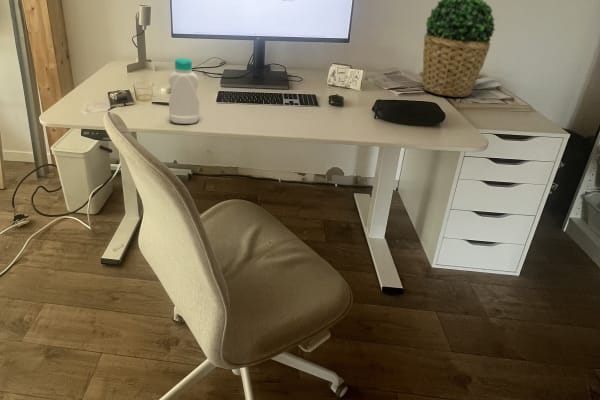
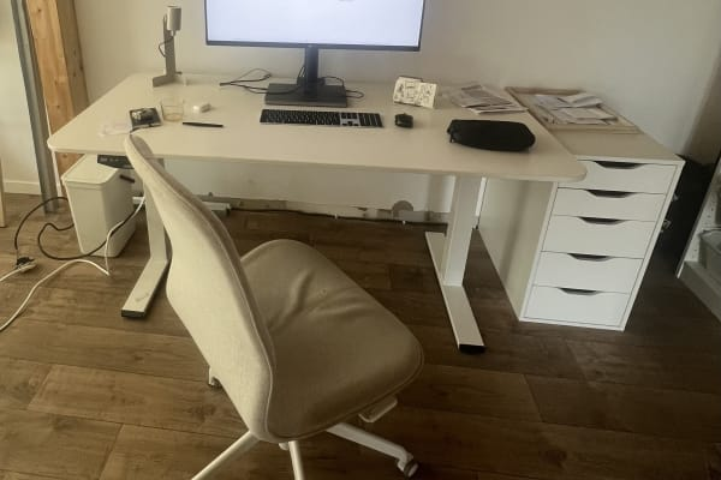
- bottle (183, 91)
- potted plant (456, 44)
